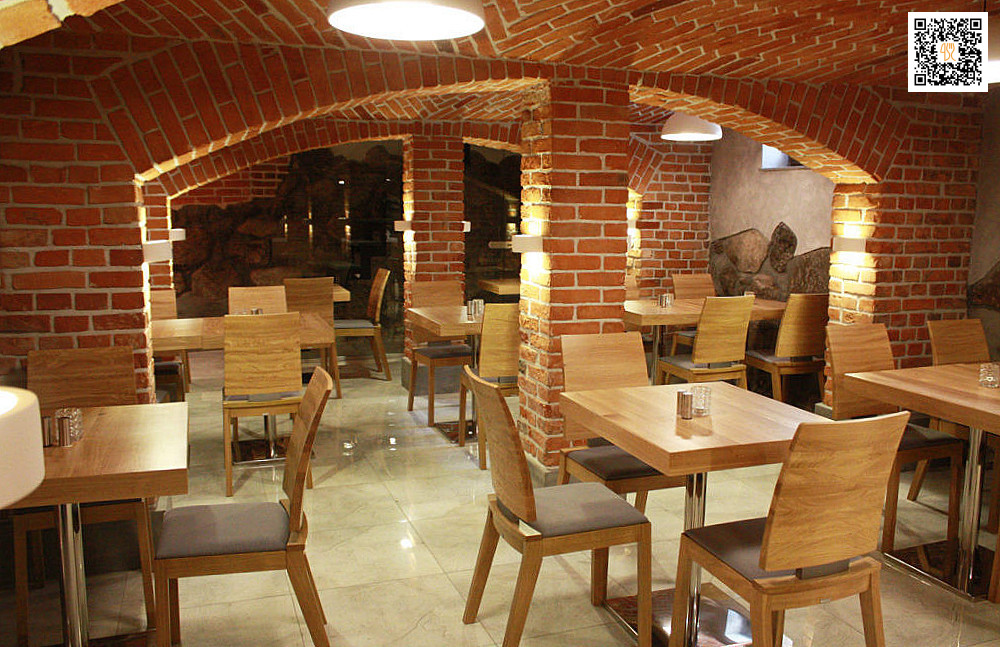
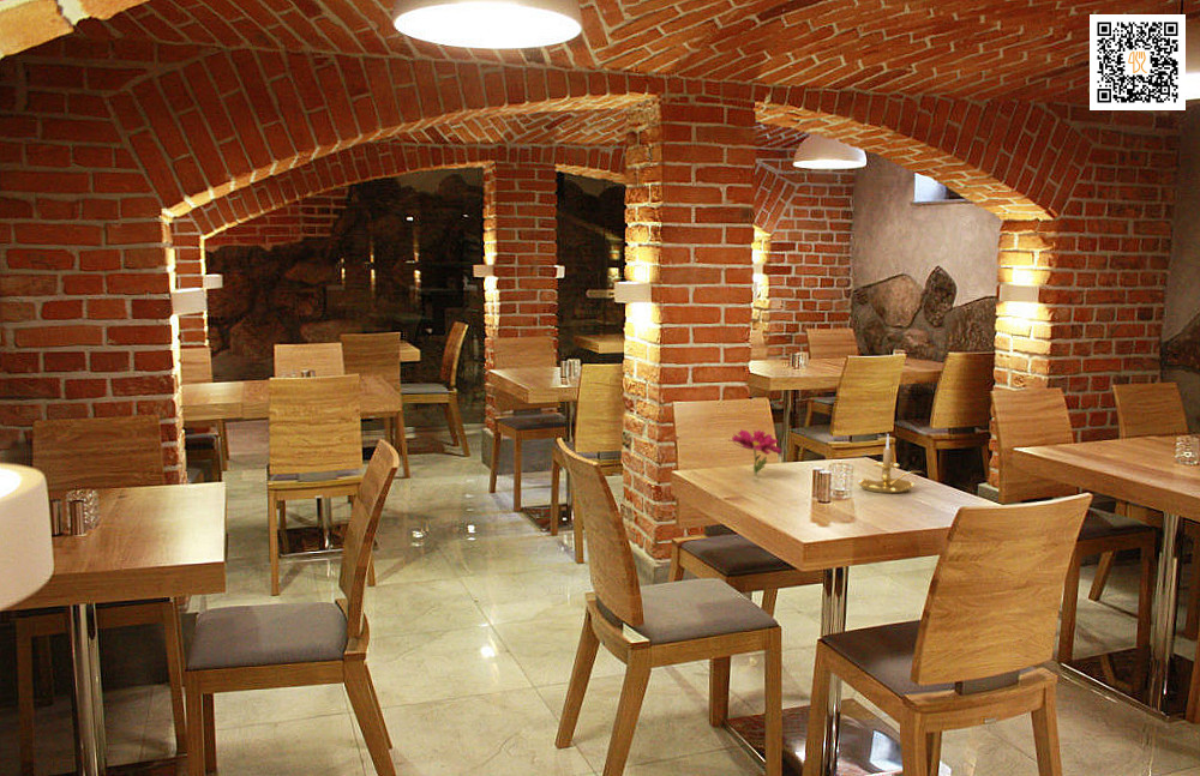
+ flower (755, 455)
+ candle holder (890, 462)
